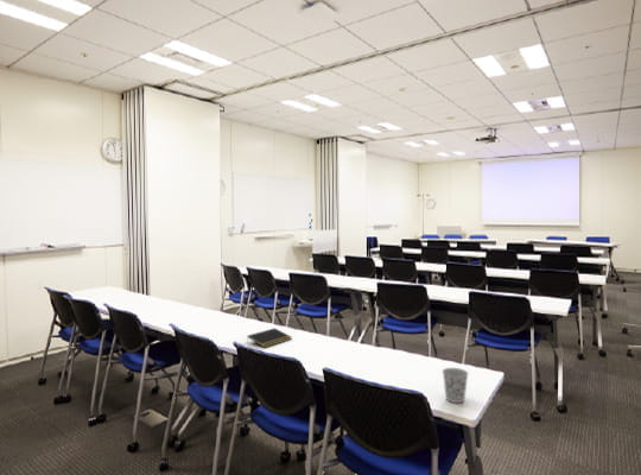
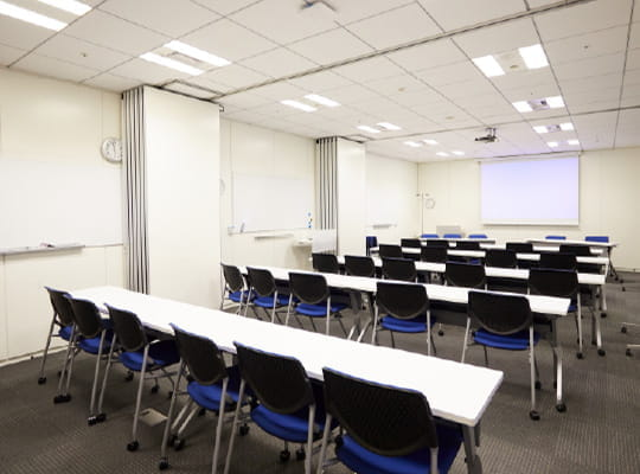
- notepad (269, 336)
- cup (455, 385)
